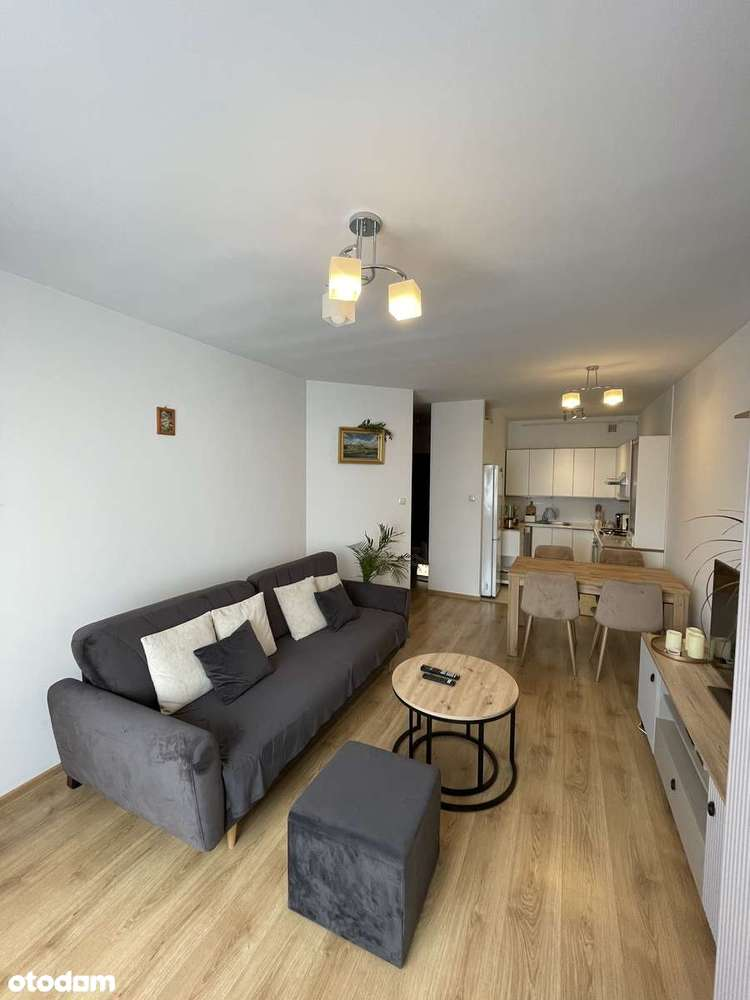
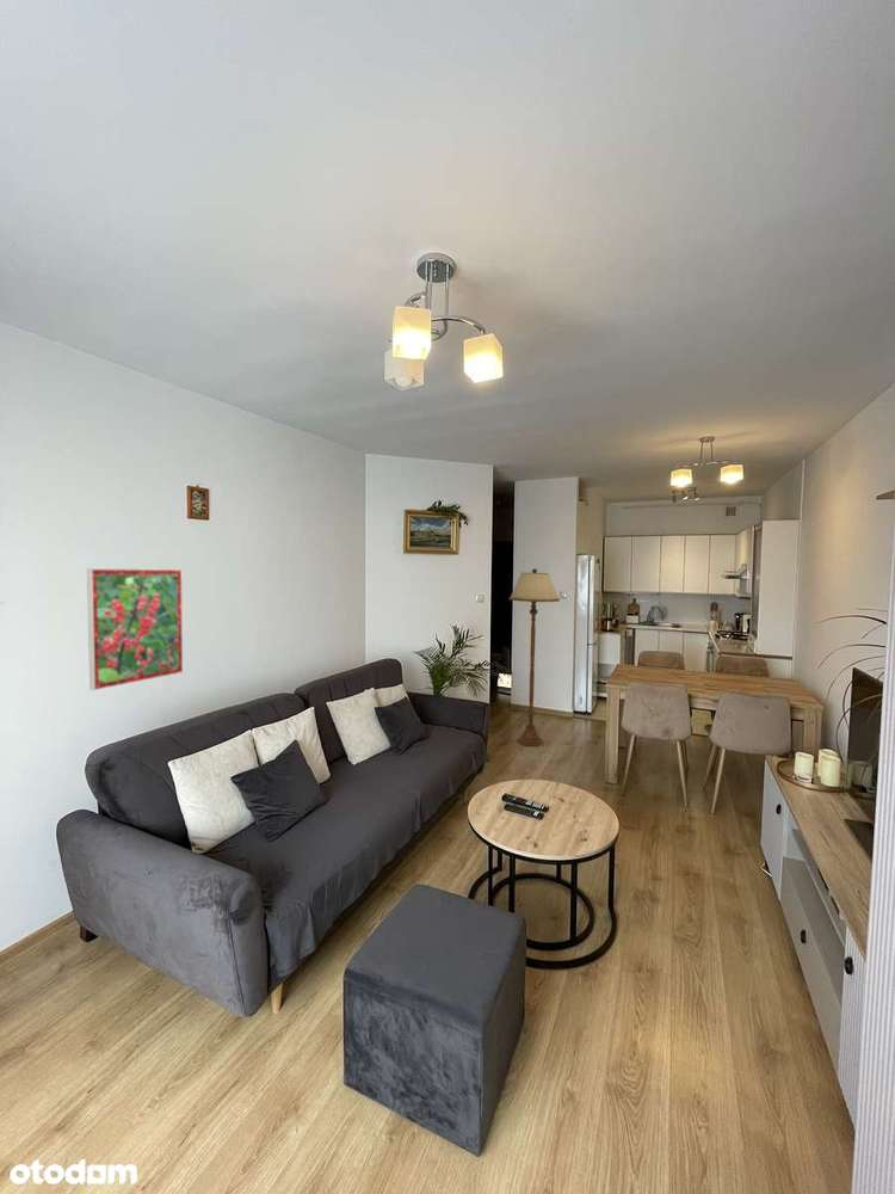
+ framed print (138, 624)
+ floor lamp (532, 656)
